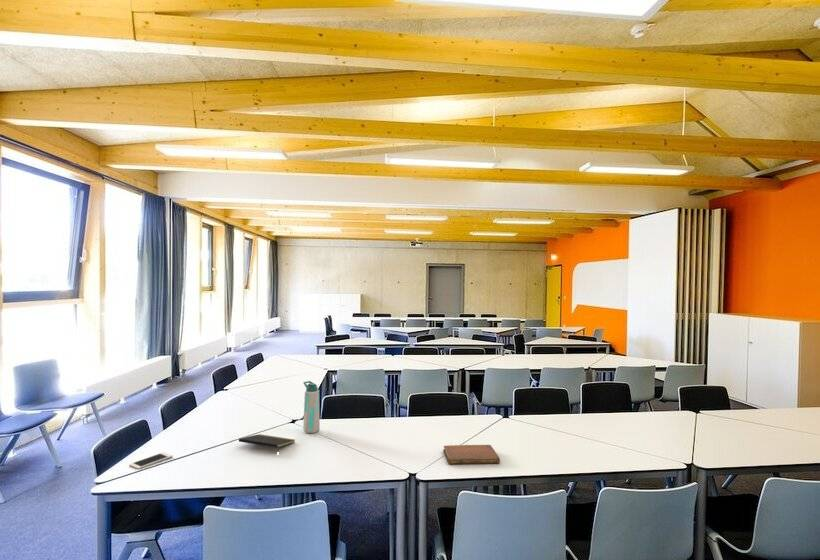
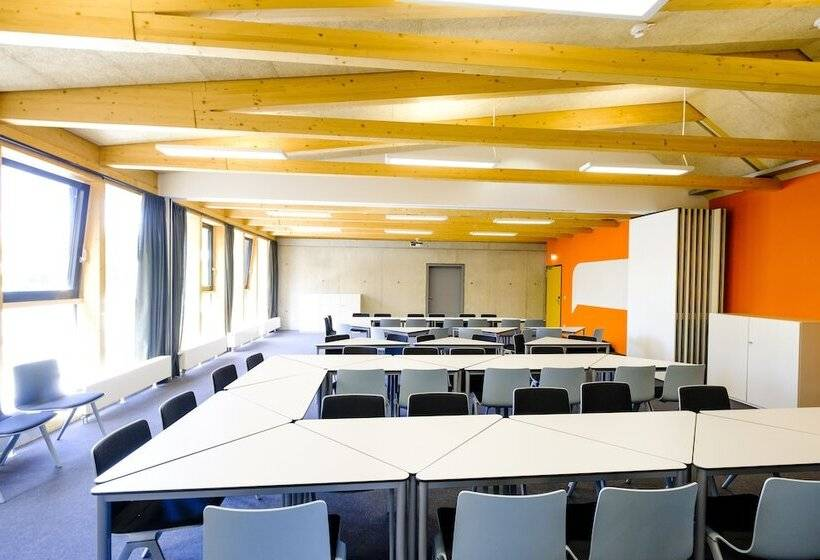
- cell phone (151, 460)
- notebook (470, 454)
- water bottle (310, 406)
- notepad (267, 440)
